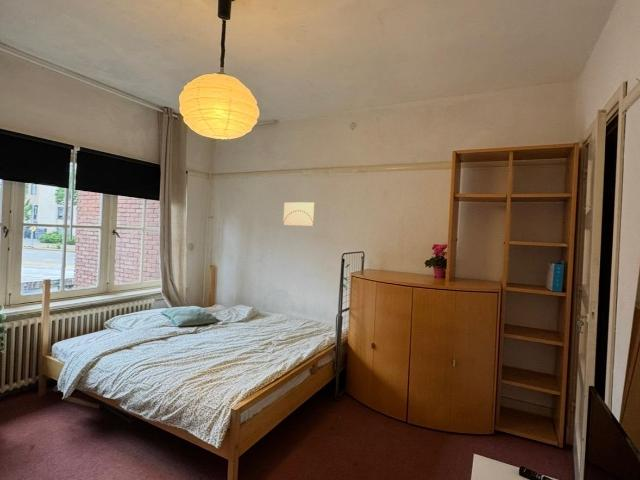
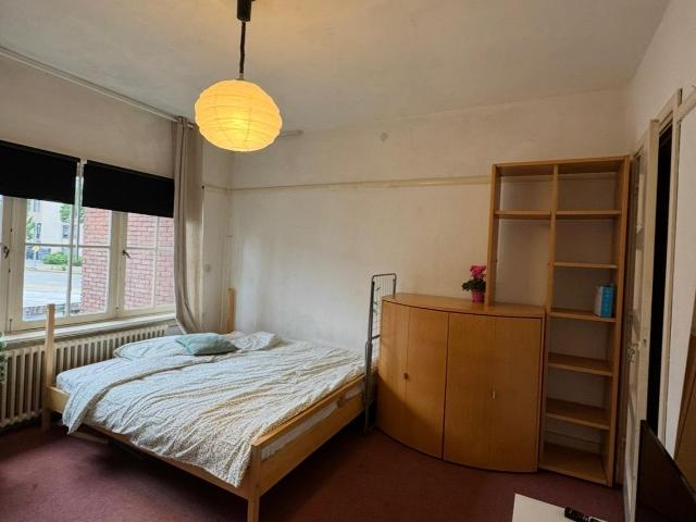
- wall art (299, 214)
